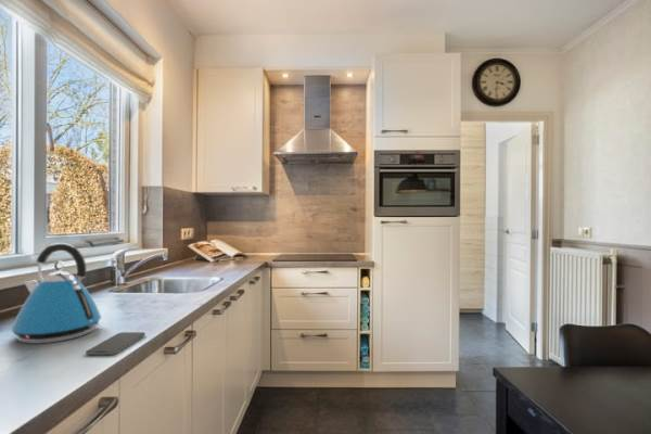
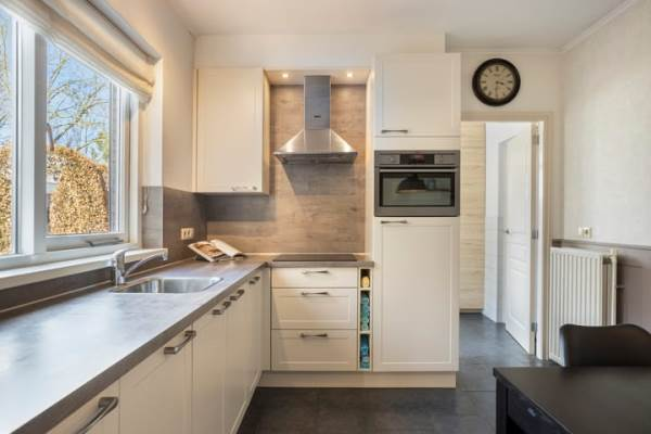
- kettle (61, 288)
- smartphone (117, 342)
